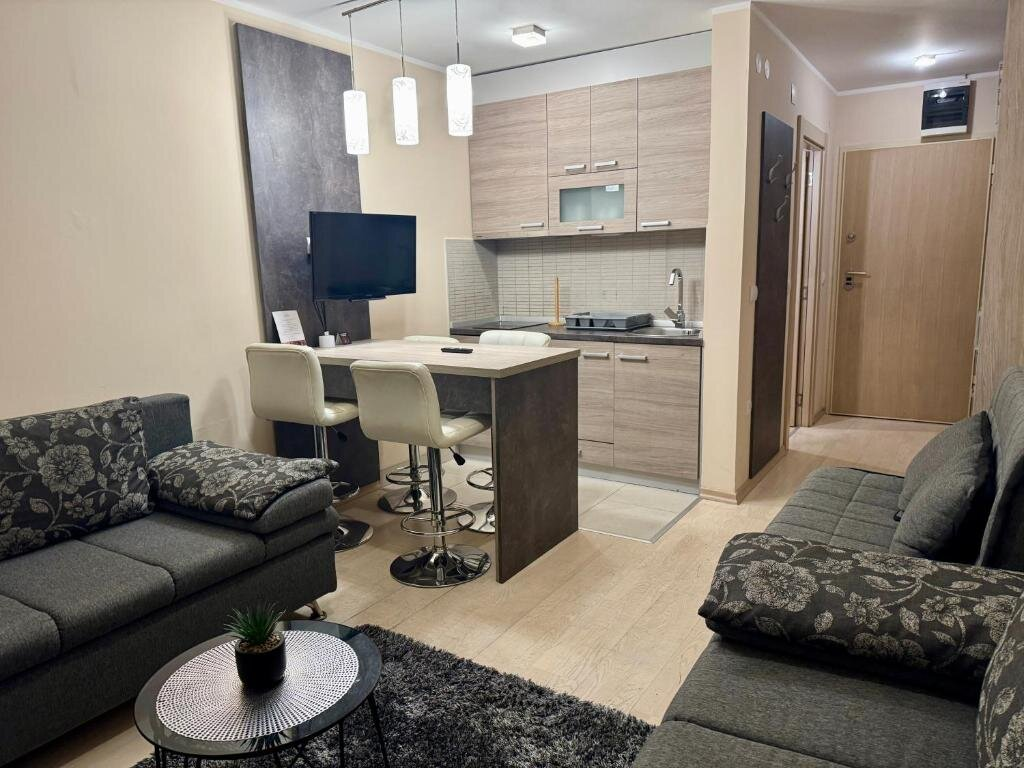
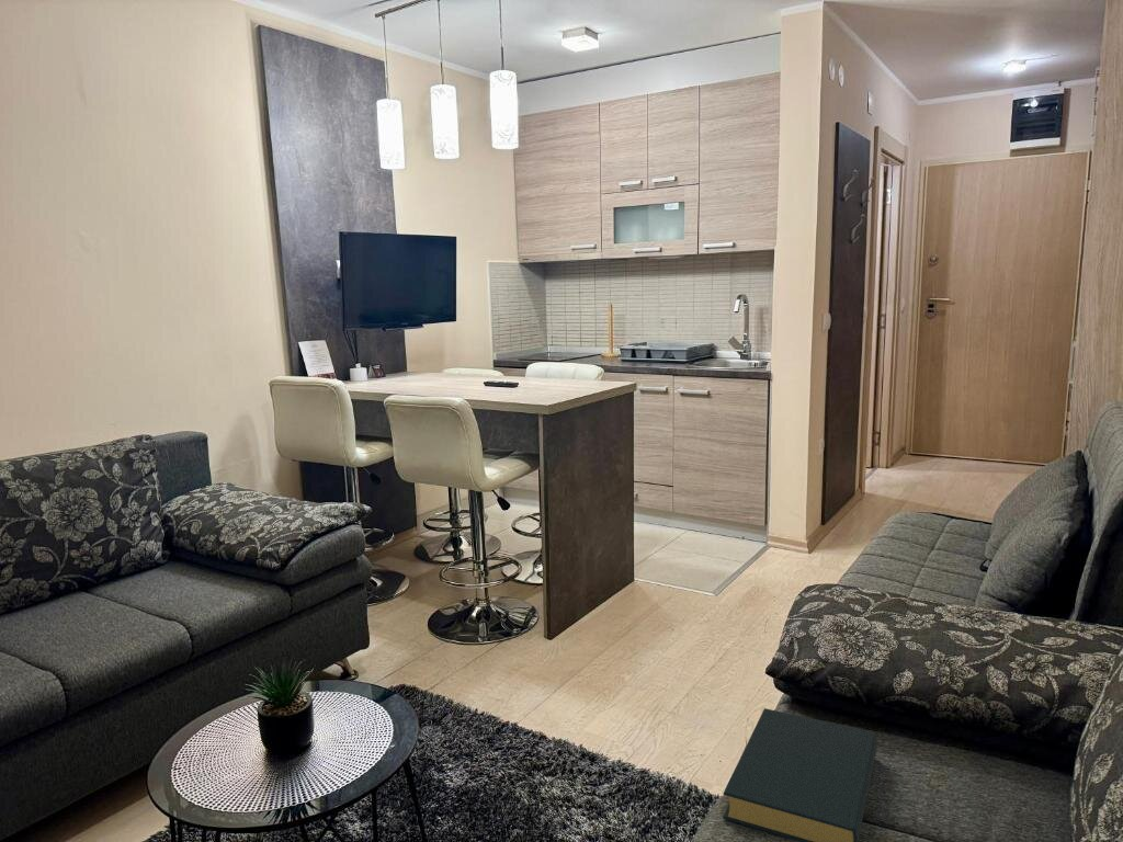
+ hardback book (804, 773)
